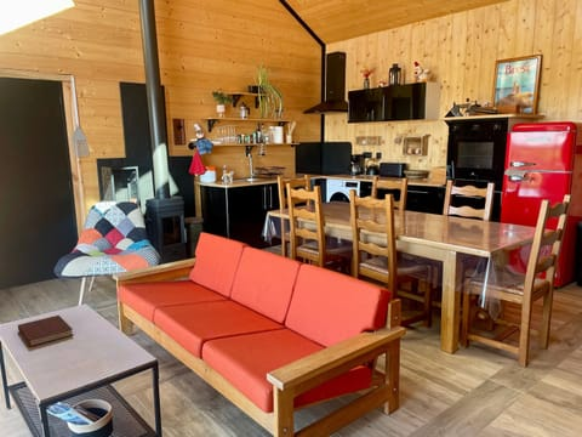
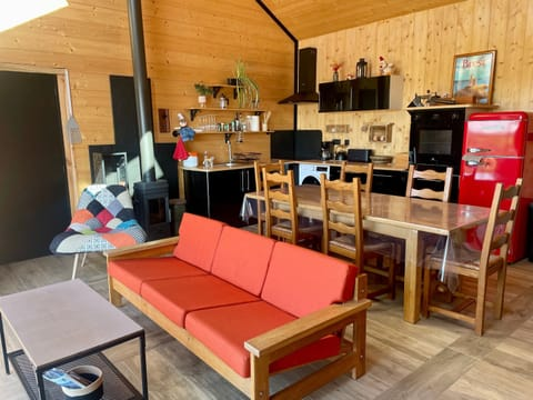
- notebook (45, 329)
